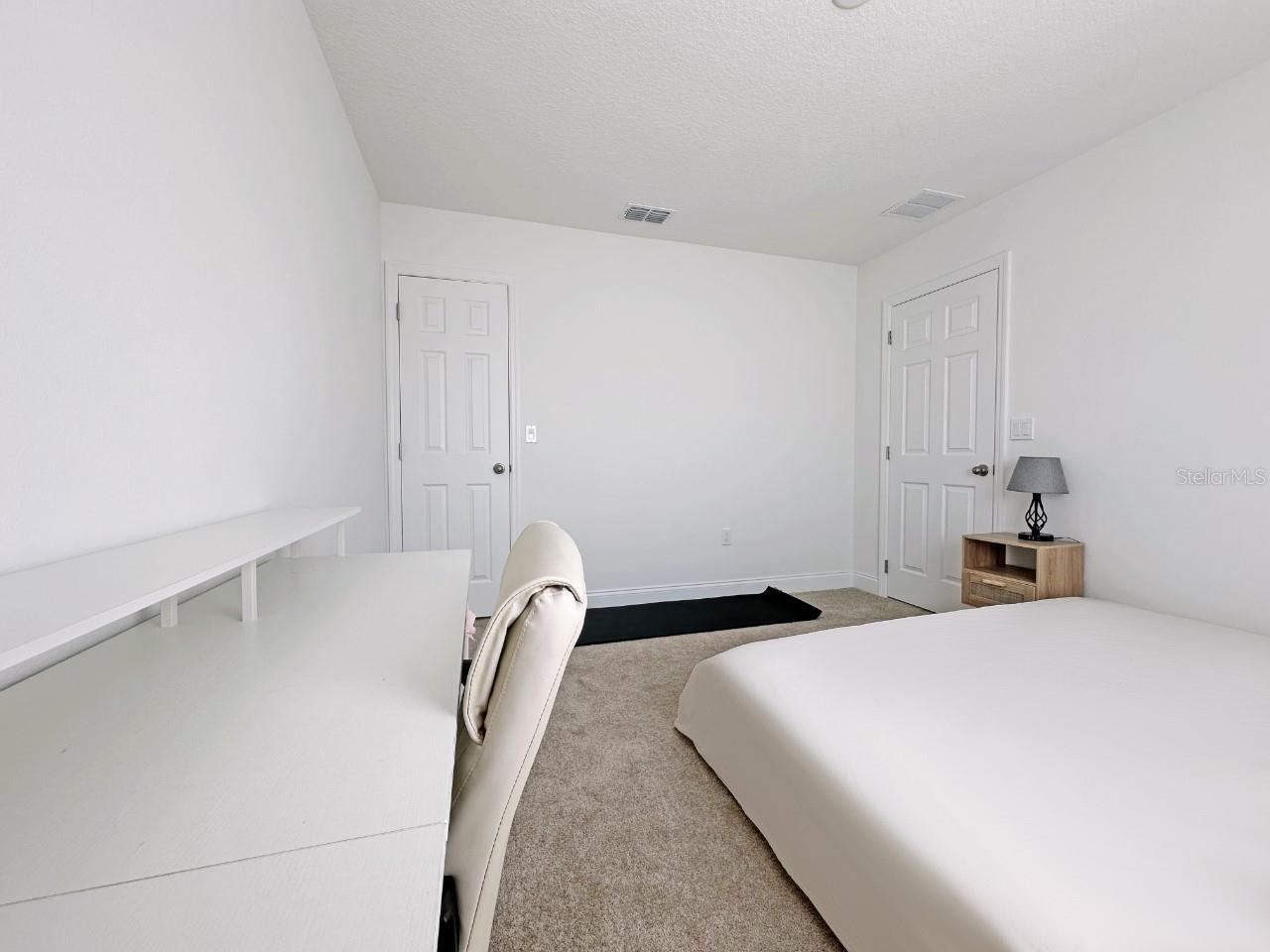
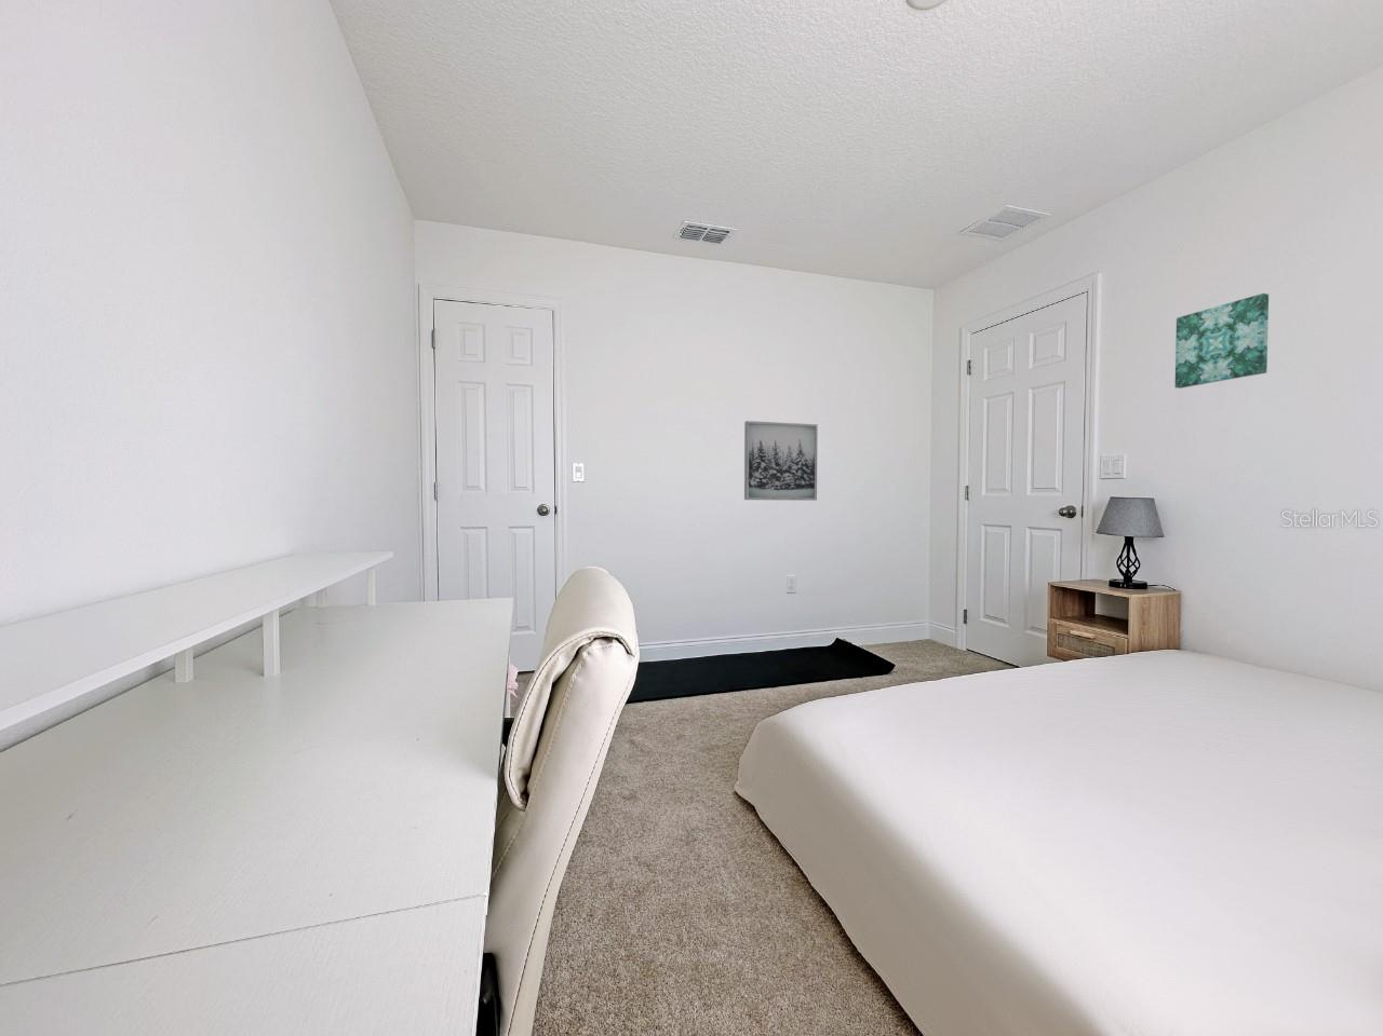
+ wall art (1219, 343)
+ wall art (781, 460)
